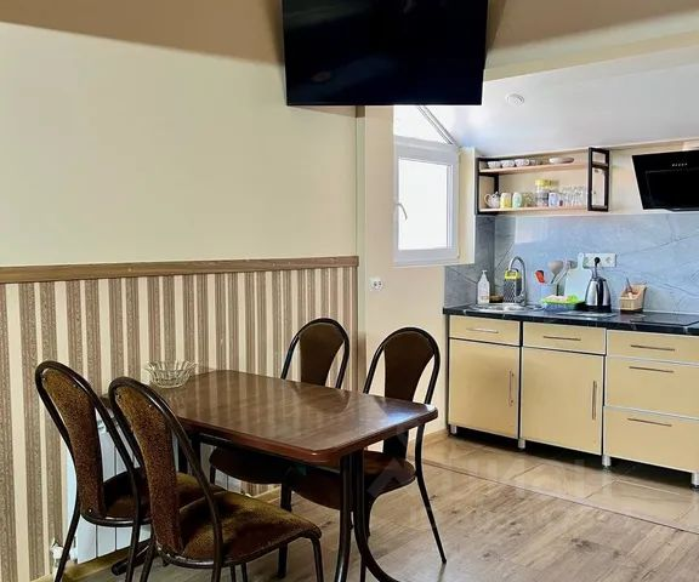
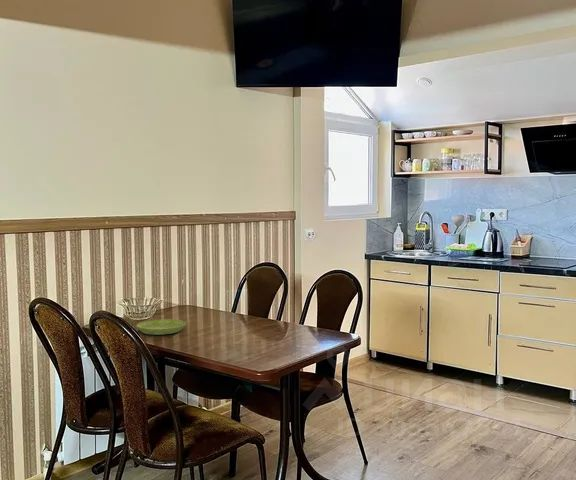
+ saucer (161, 327)
